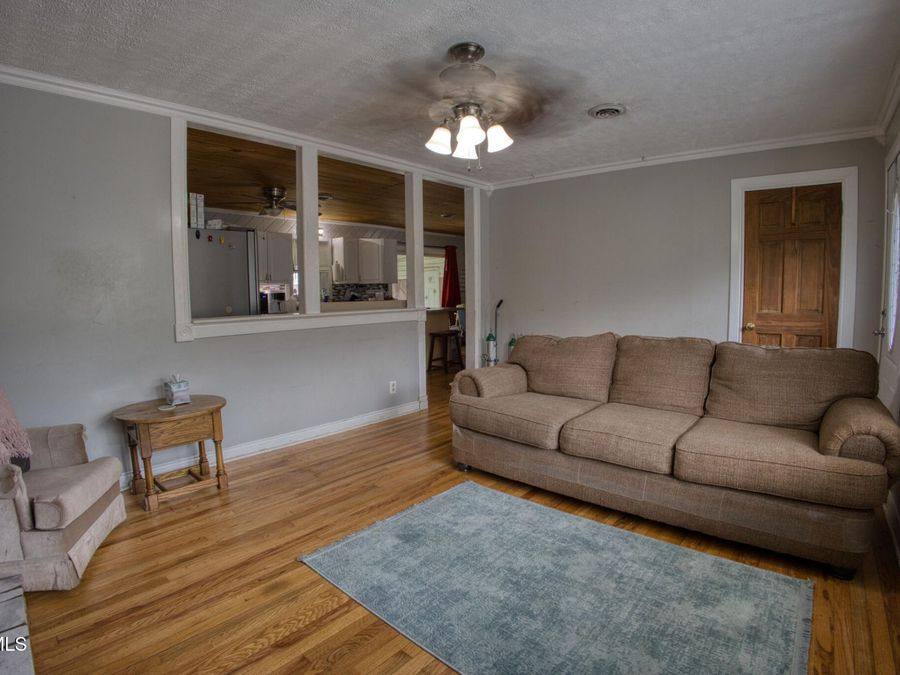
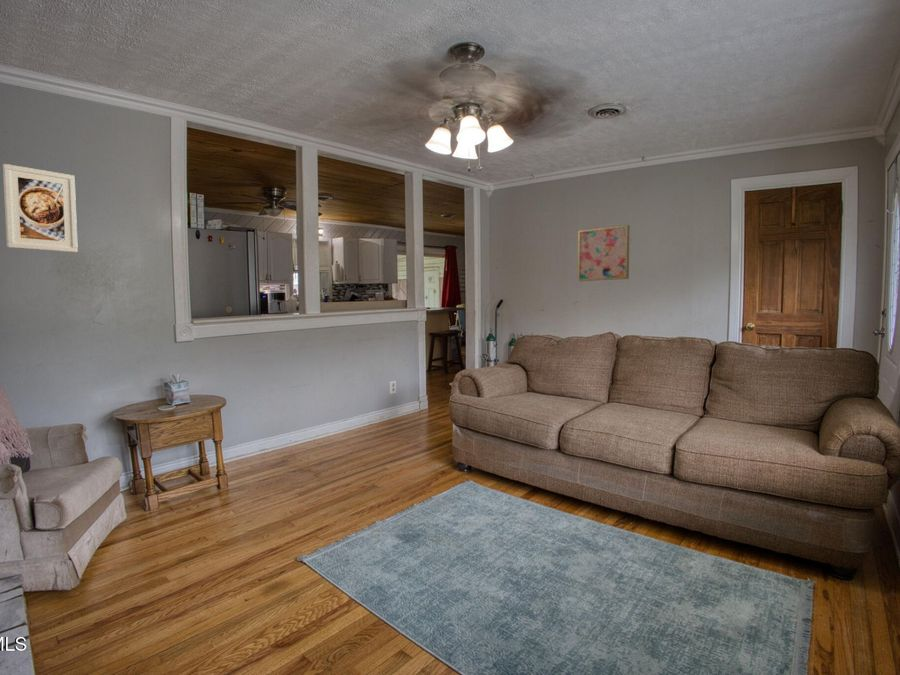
+ wall art (602, 254)
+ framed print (41, 210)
